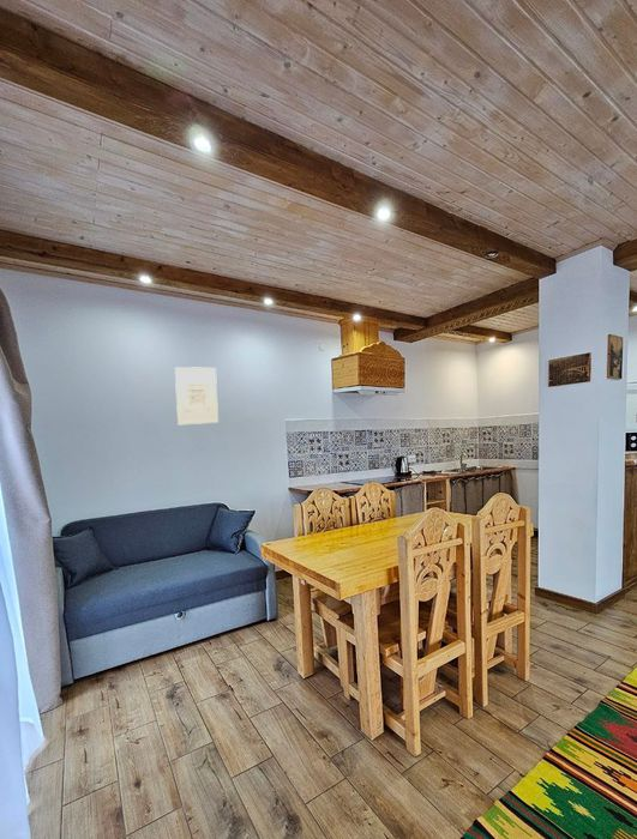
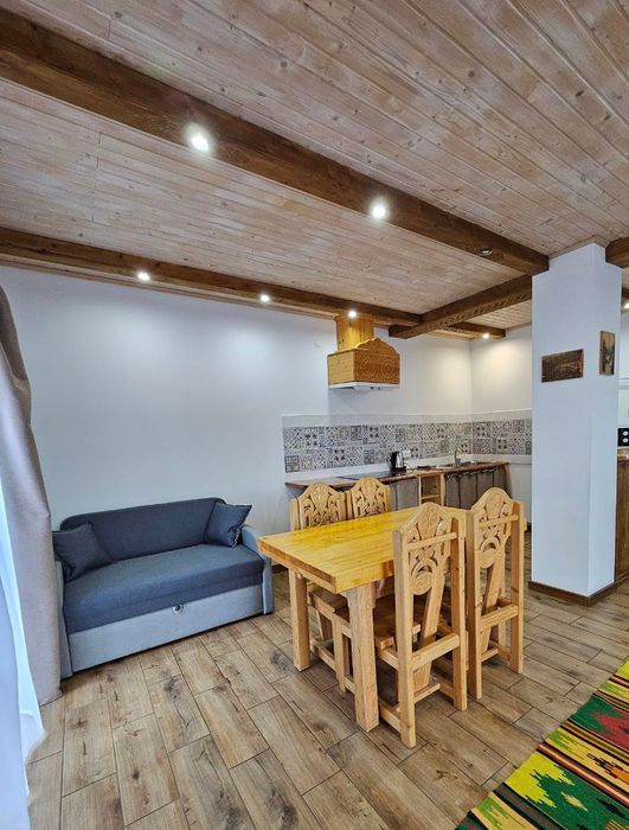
- wall art (197, 396)
